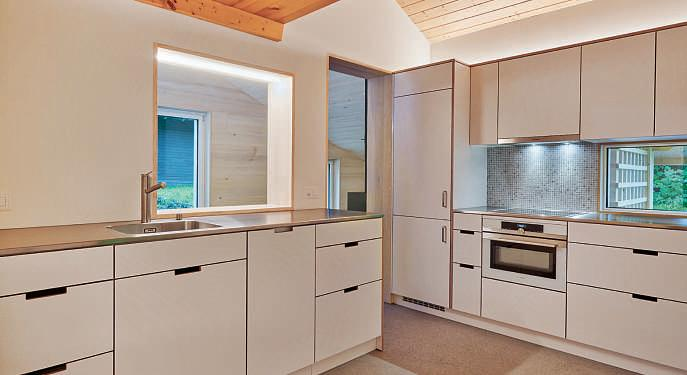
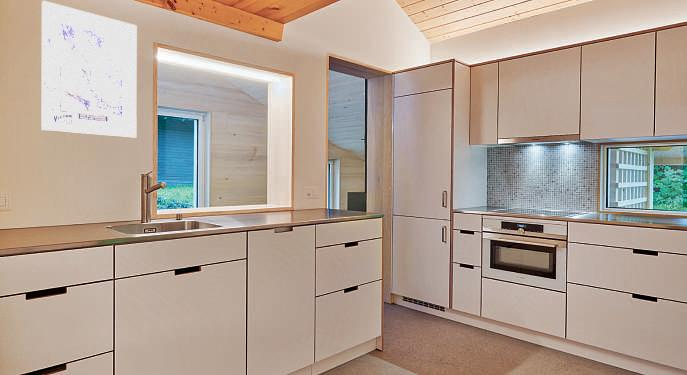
+ wall art (92, 74)
